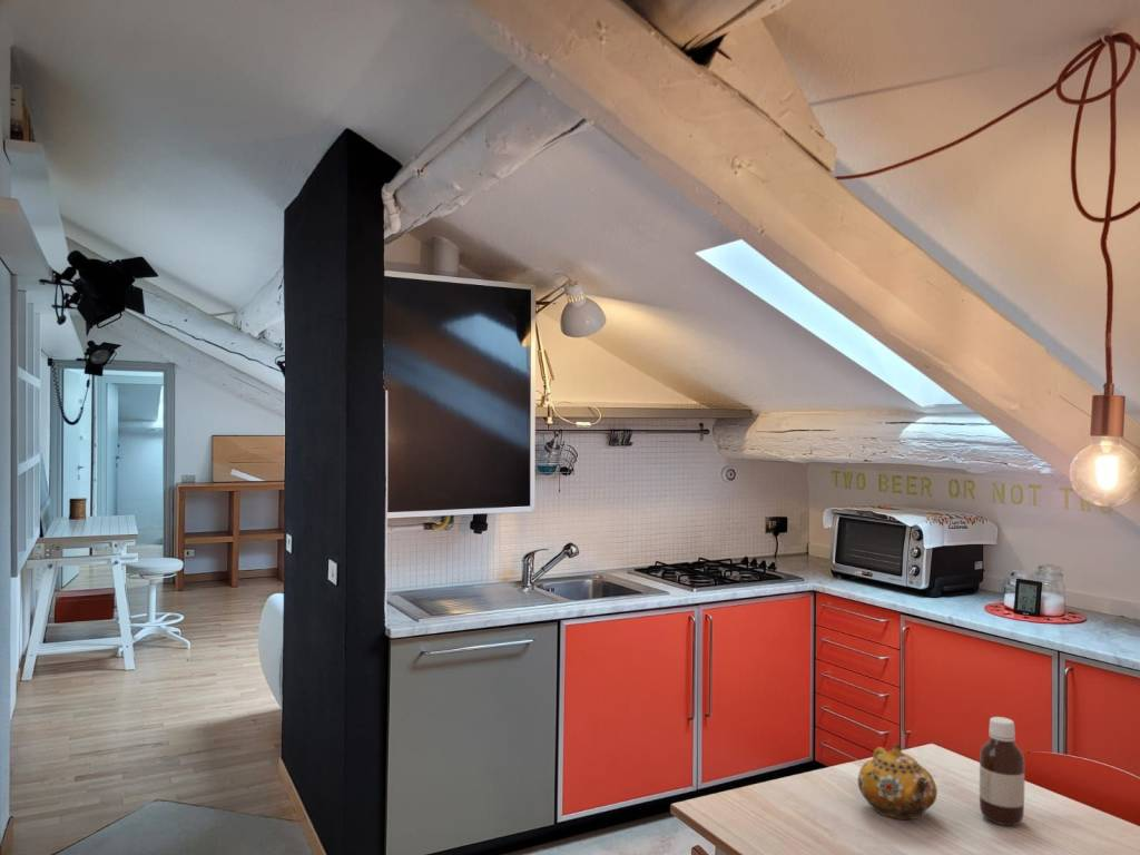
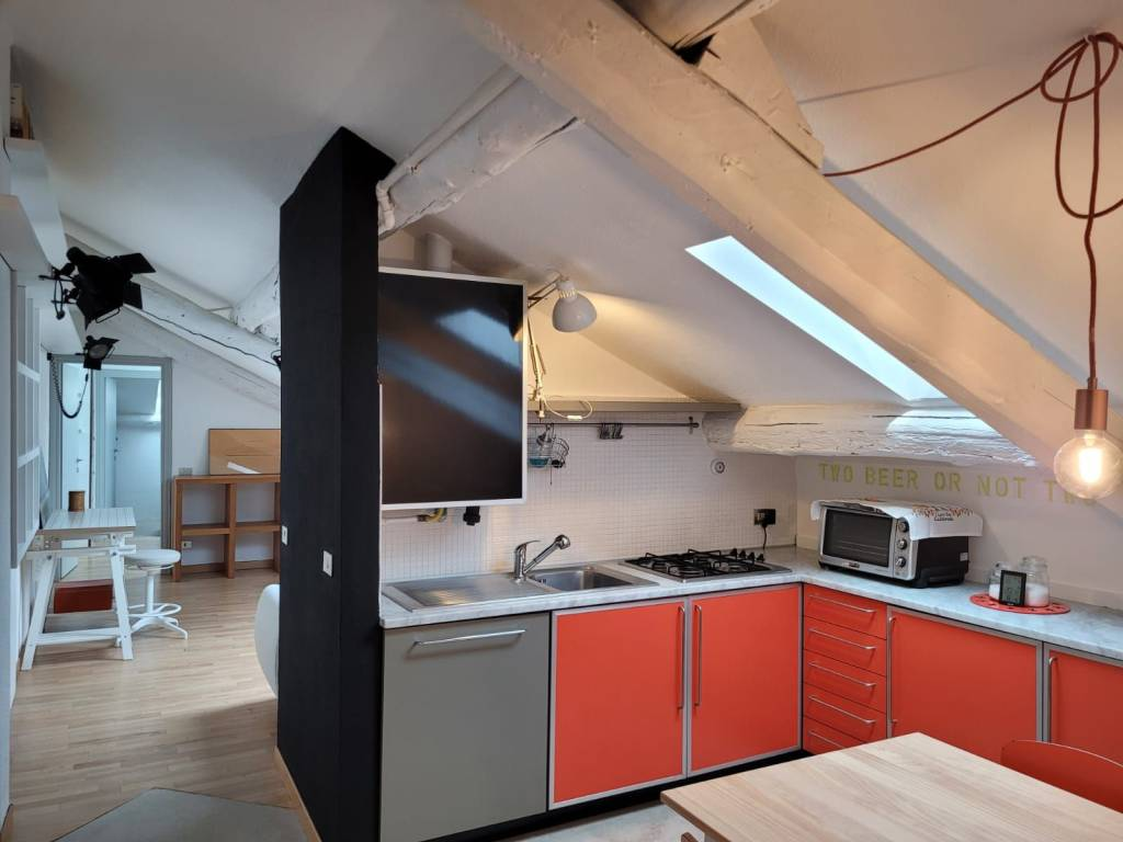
- bottle (1001, 769)
- teapot (896, 777)
